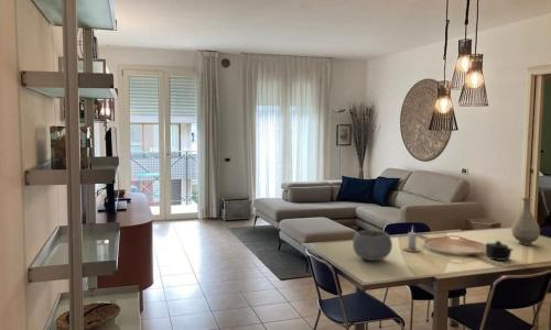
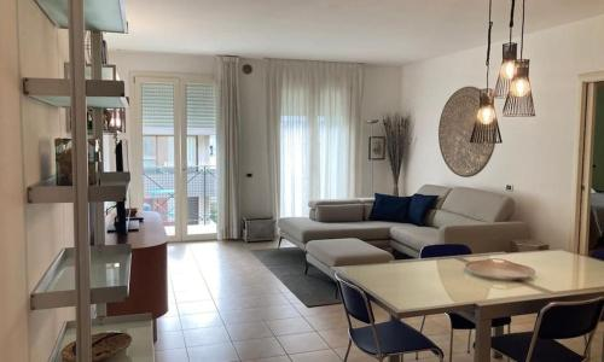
- bowl (371, 245)
- candle (411, 238)
- vase (526, 221)
- teapot (498, 250)
